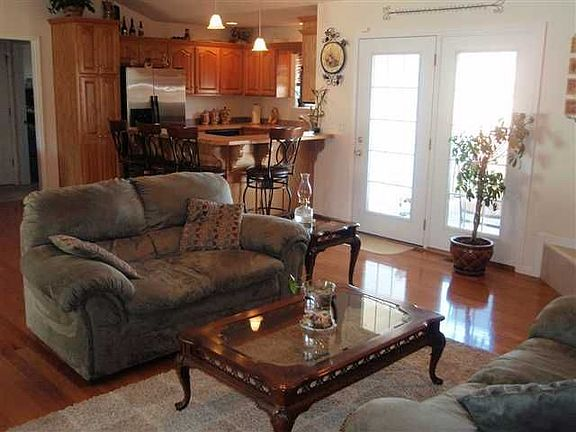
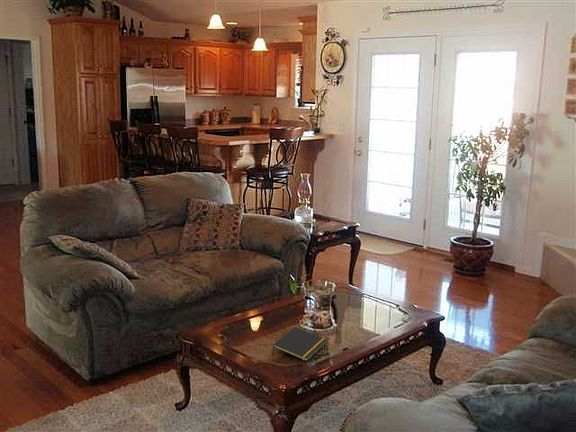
+ notepad (300, 343)
